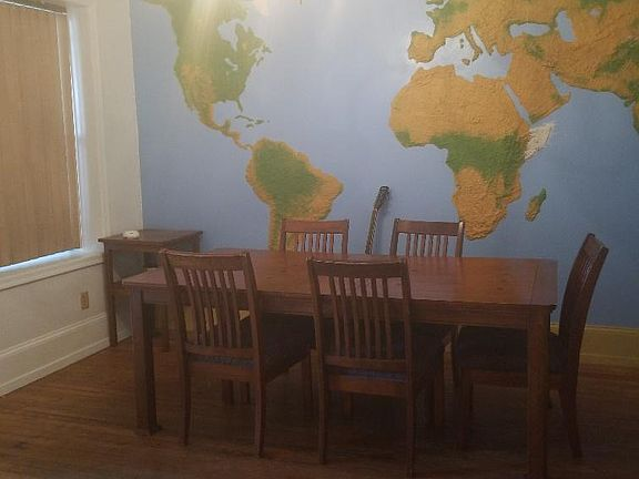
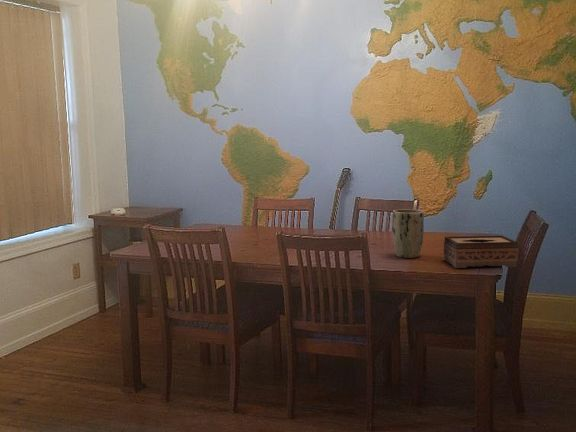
+ tissue box (479, 251)
+ plant pot (407, 233)
